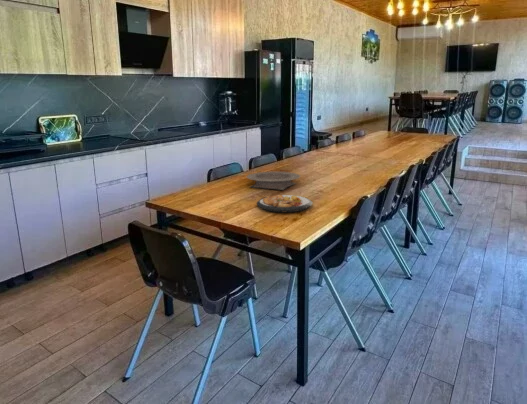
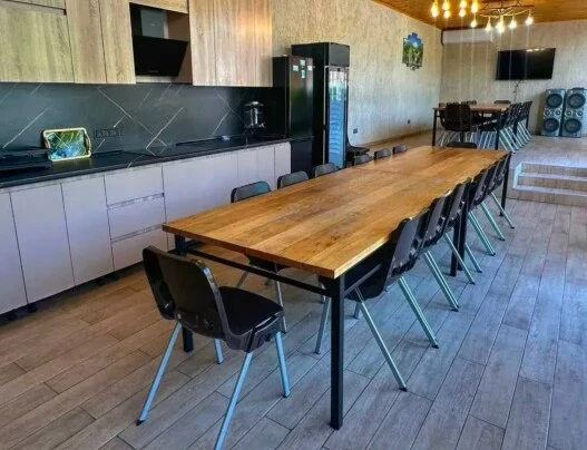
- bowl (273, 179)
- plate (284, 201)
